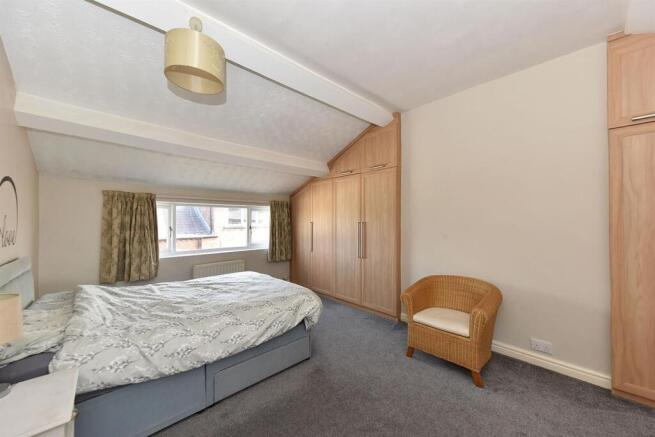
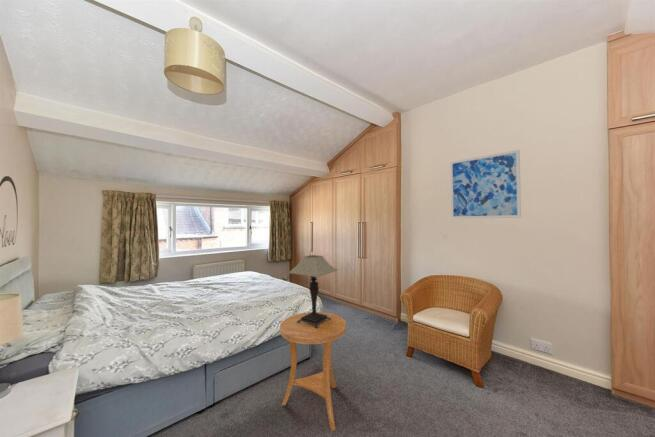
+ side table (323, 363)
+ table lamp (313, 288)
+ wall art (482, 187)
